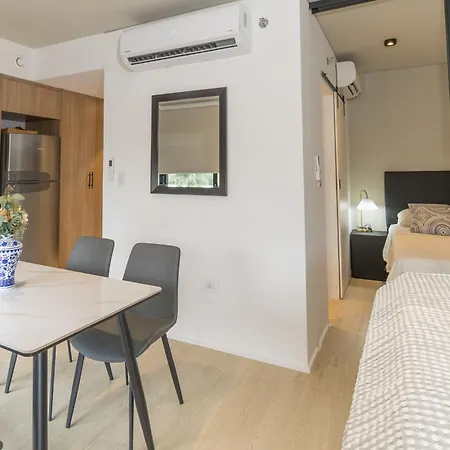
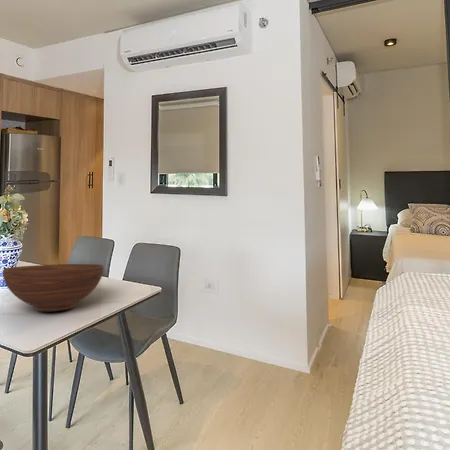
+ fruit bowl (55, 287)
